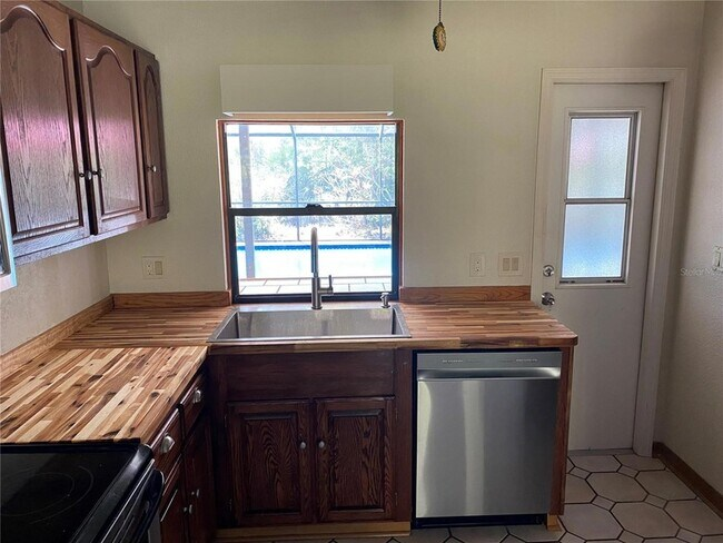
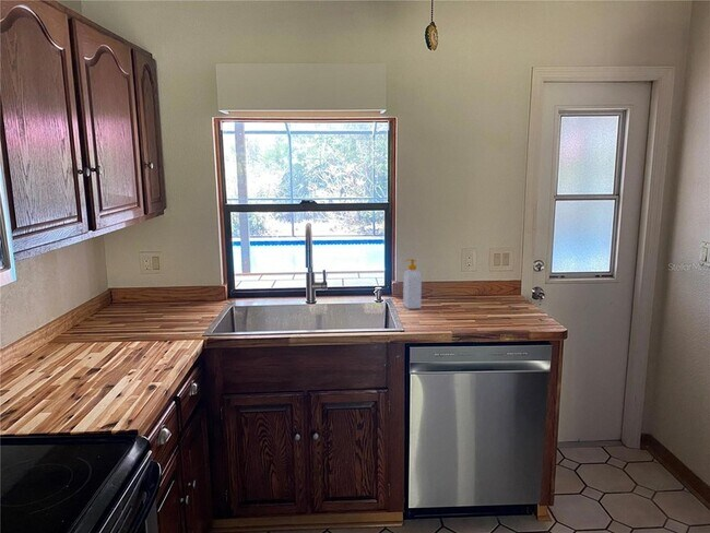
+ soap bottle (411, 283)
